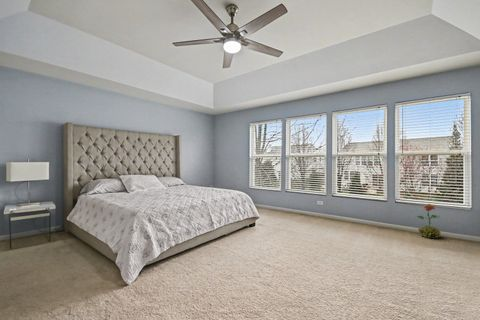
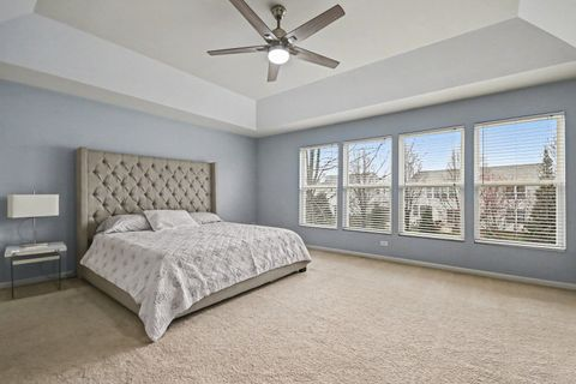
- decorative plant (429, 219)
